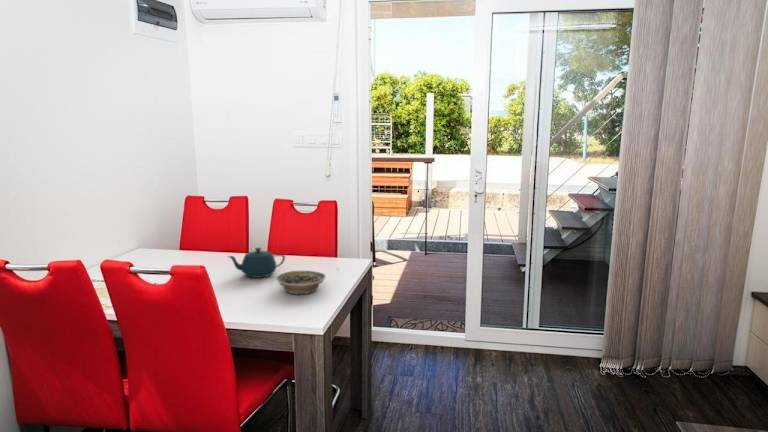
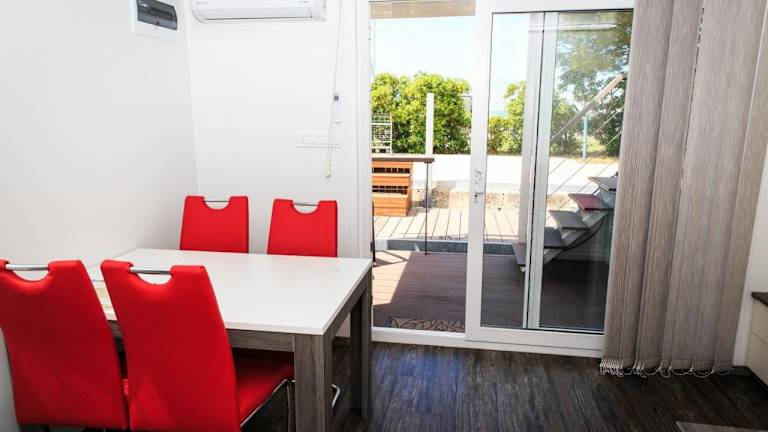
- teapot (257, 261)
- bowl (301, 283)
